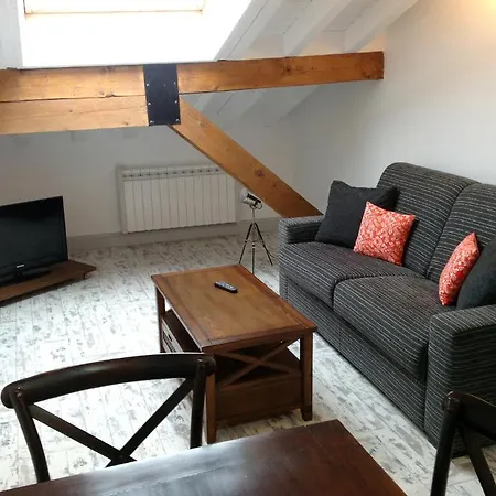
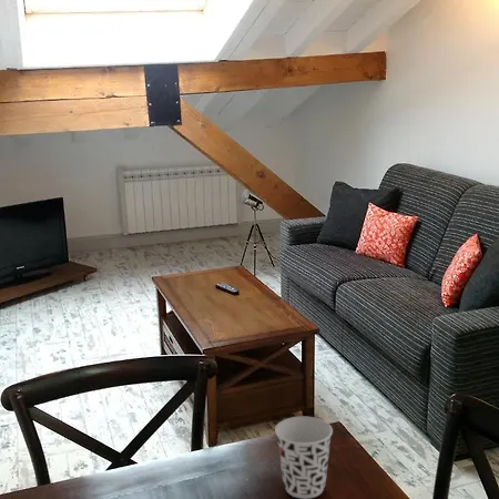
+ cup (304, 458)
